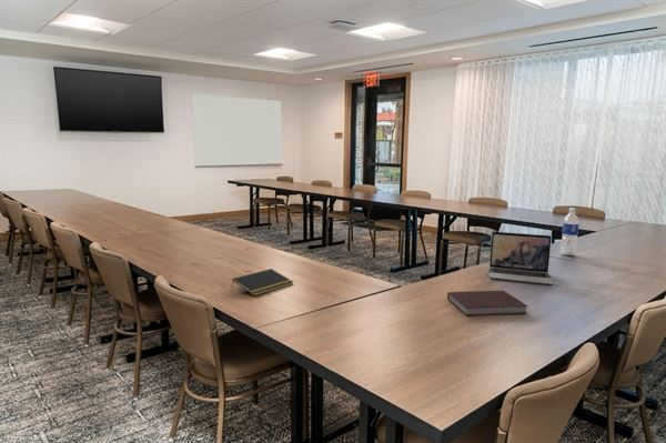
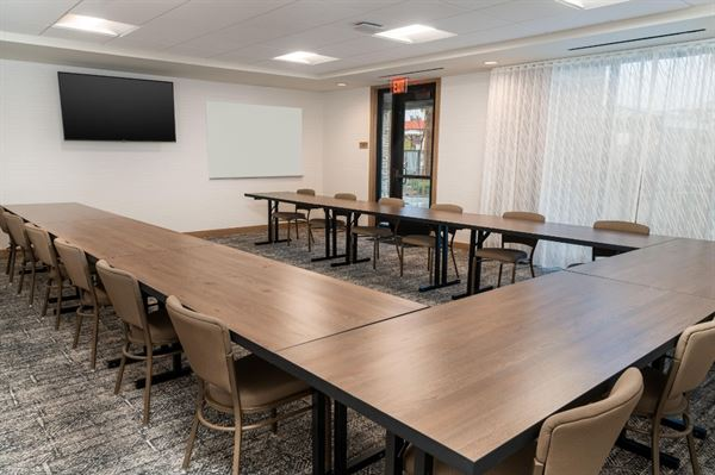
- notebook (485, 302)
- laptop (521, 256)
- notepad (263, 281)
- water bottle (569, 231)
